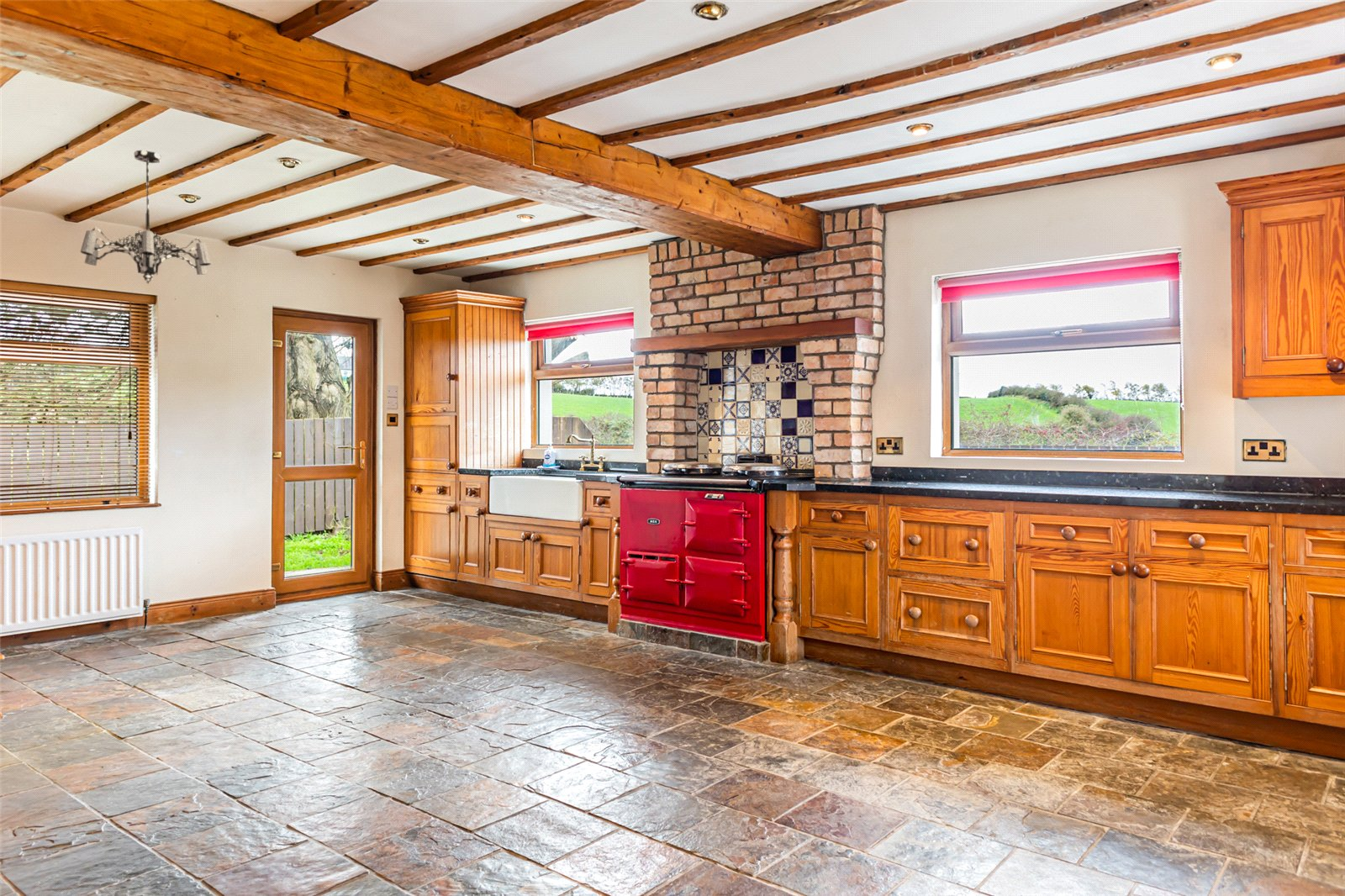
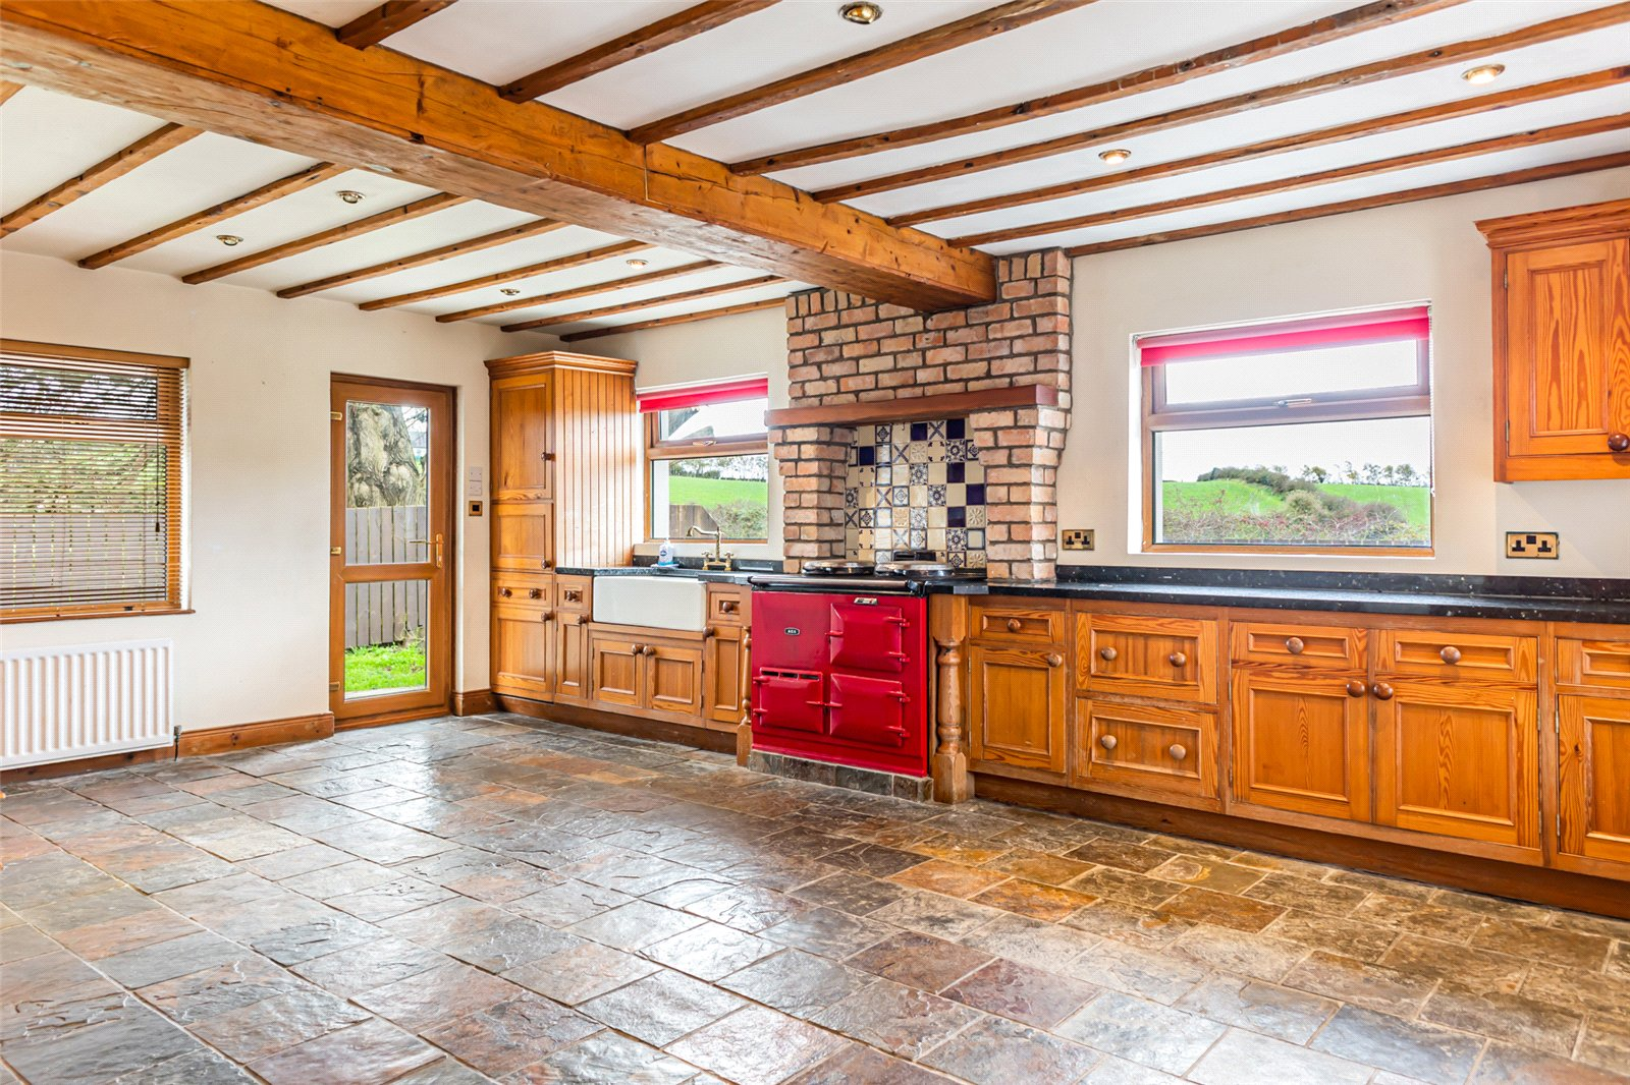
- chandelier (147, 219)
